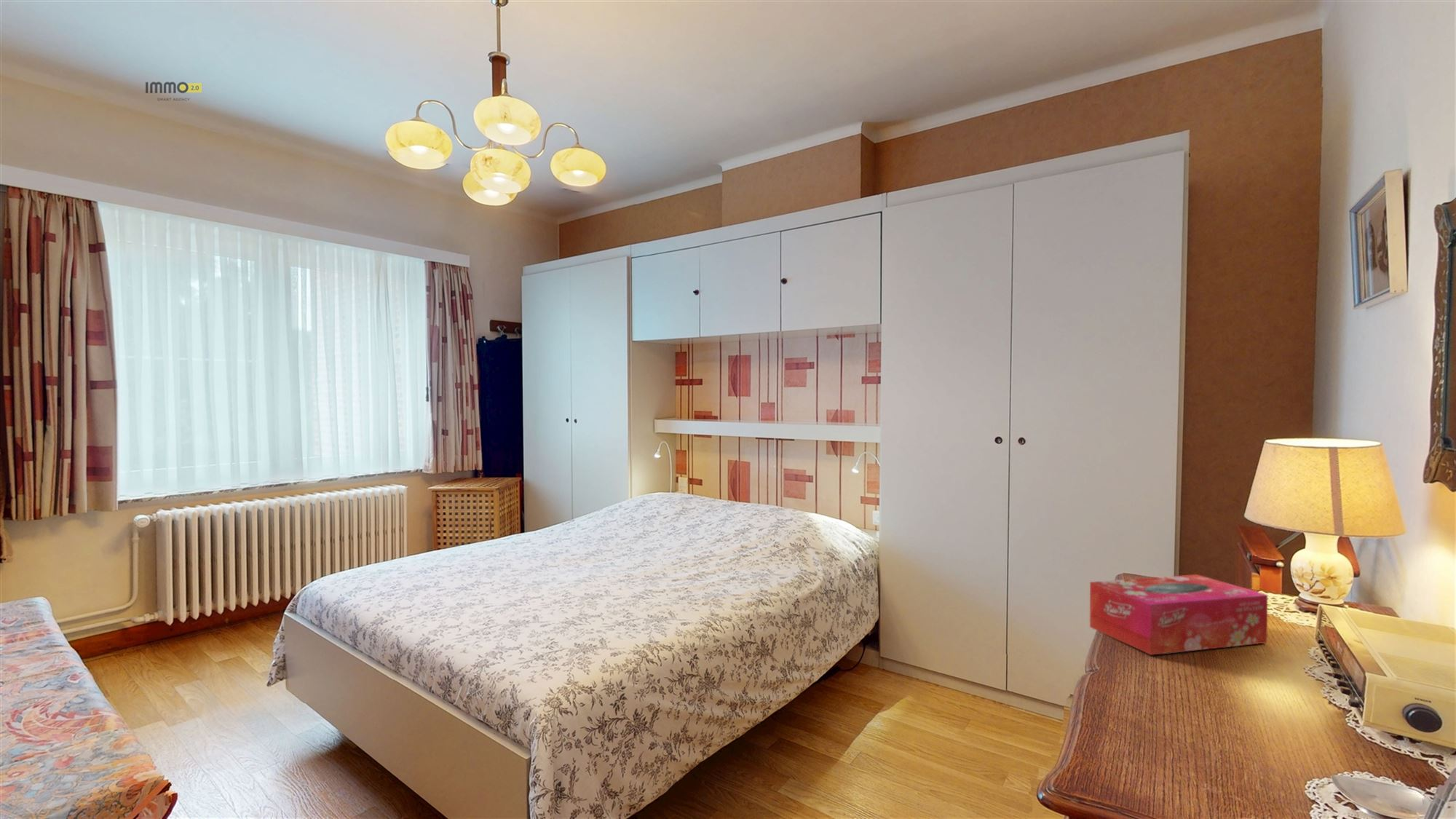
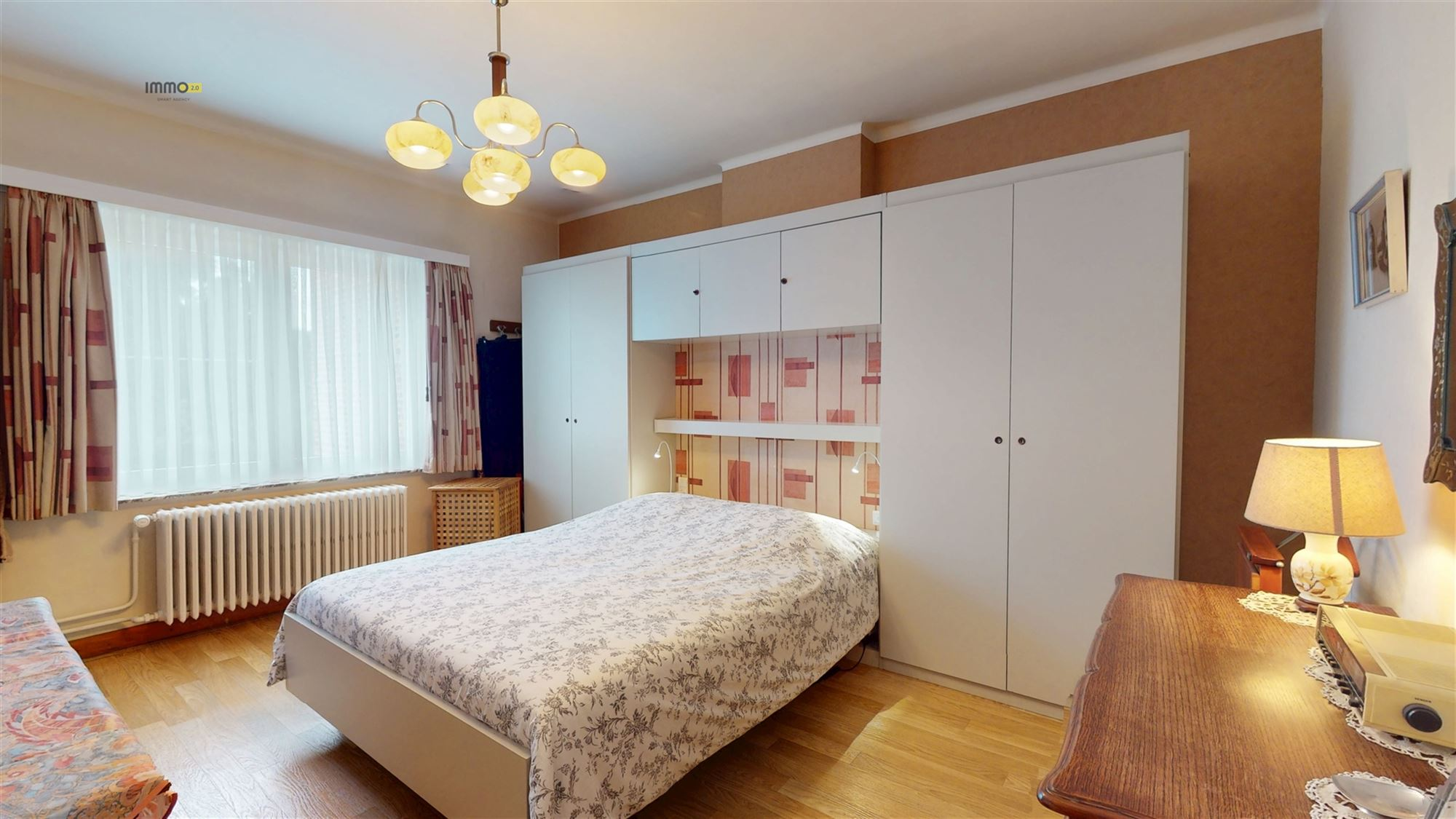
- tissue box (1175, 611)
